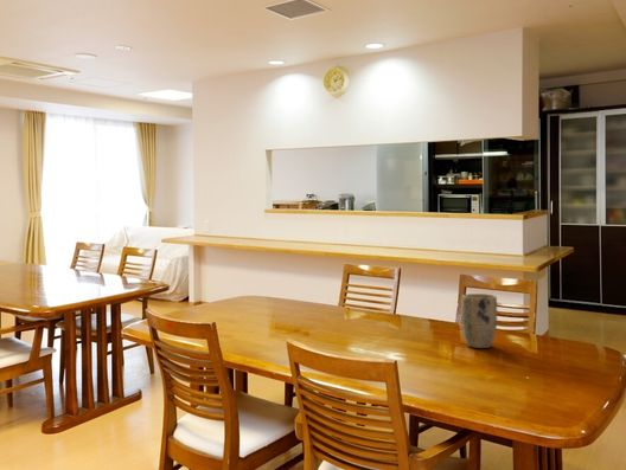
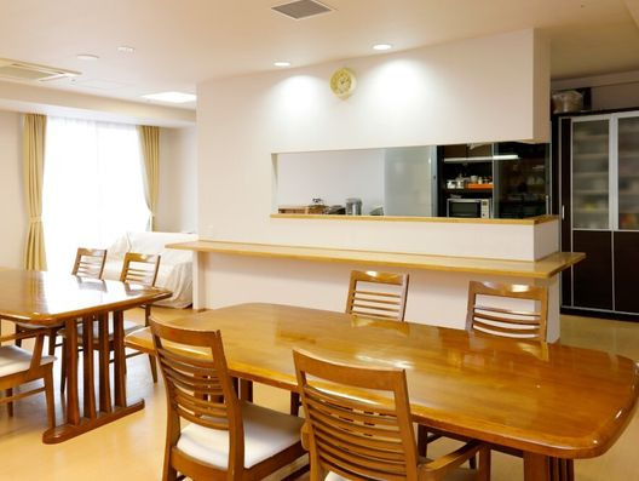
- plant pot (479, 320)
